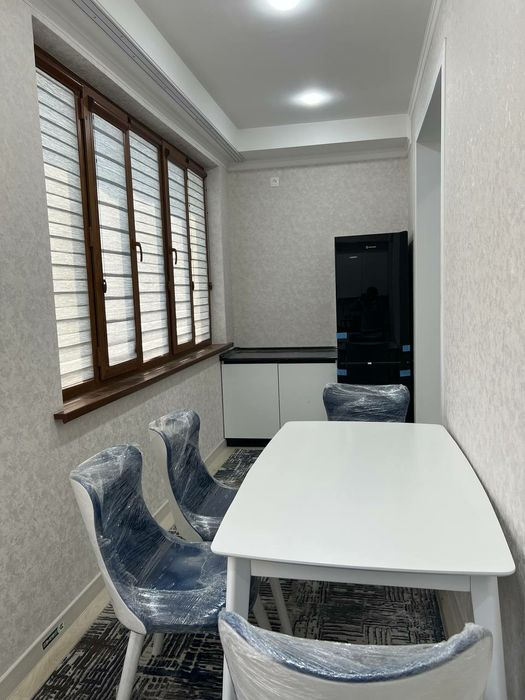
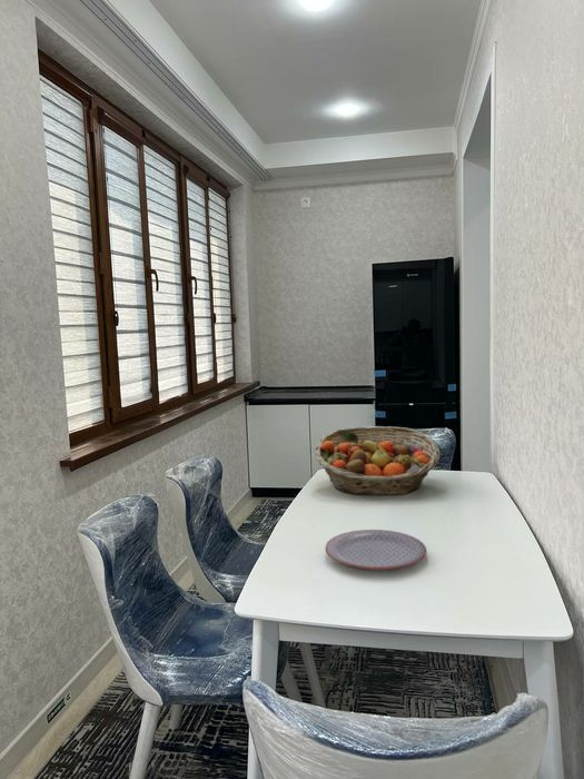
+ fruit basket (376, 458)
+ plate (375, 551)
